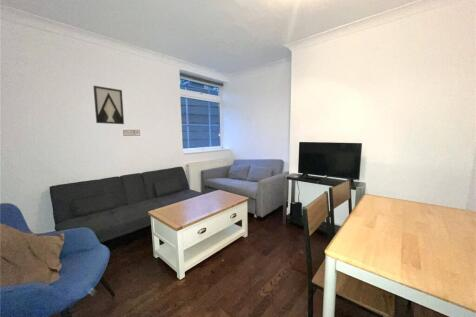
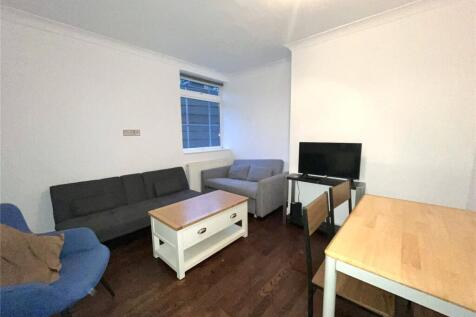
- wall art (109, 106)
